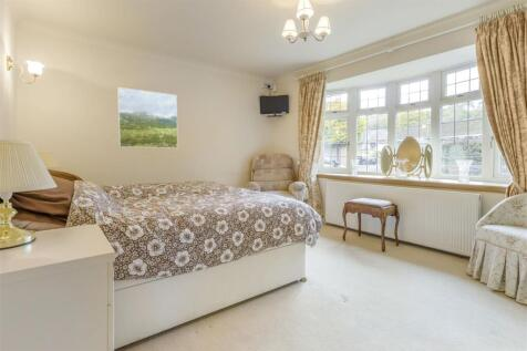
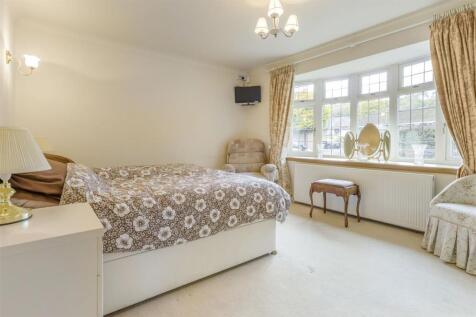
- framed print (149, 120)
